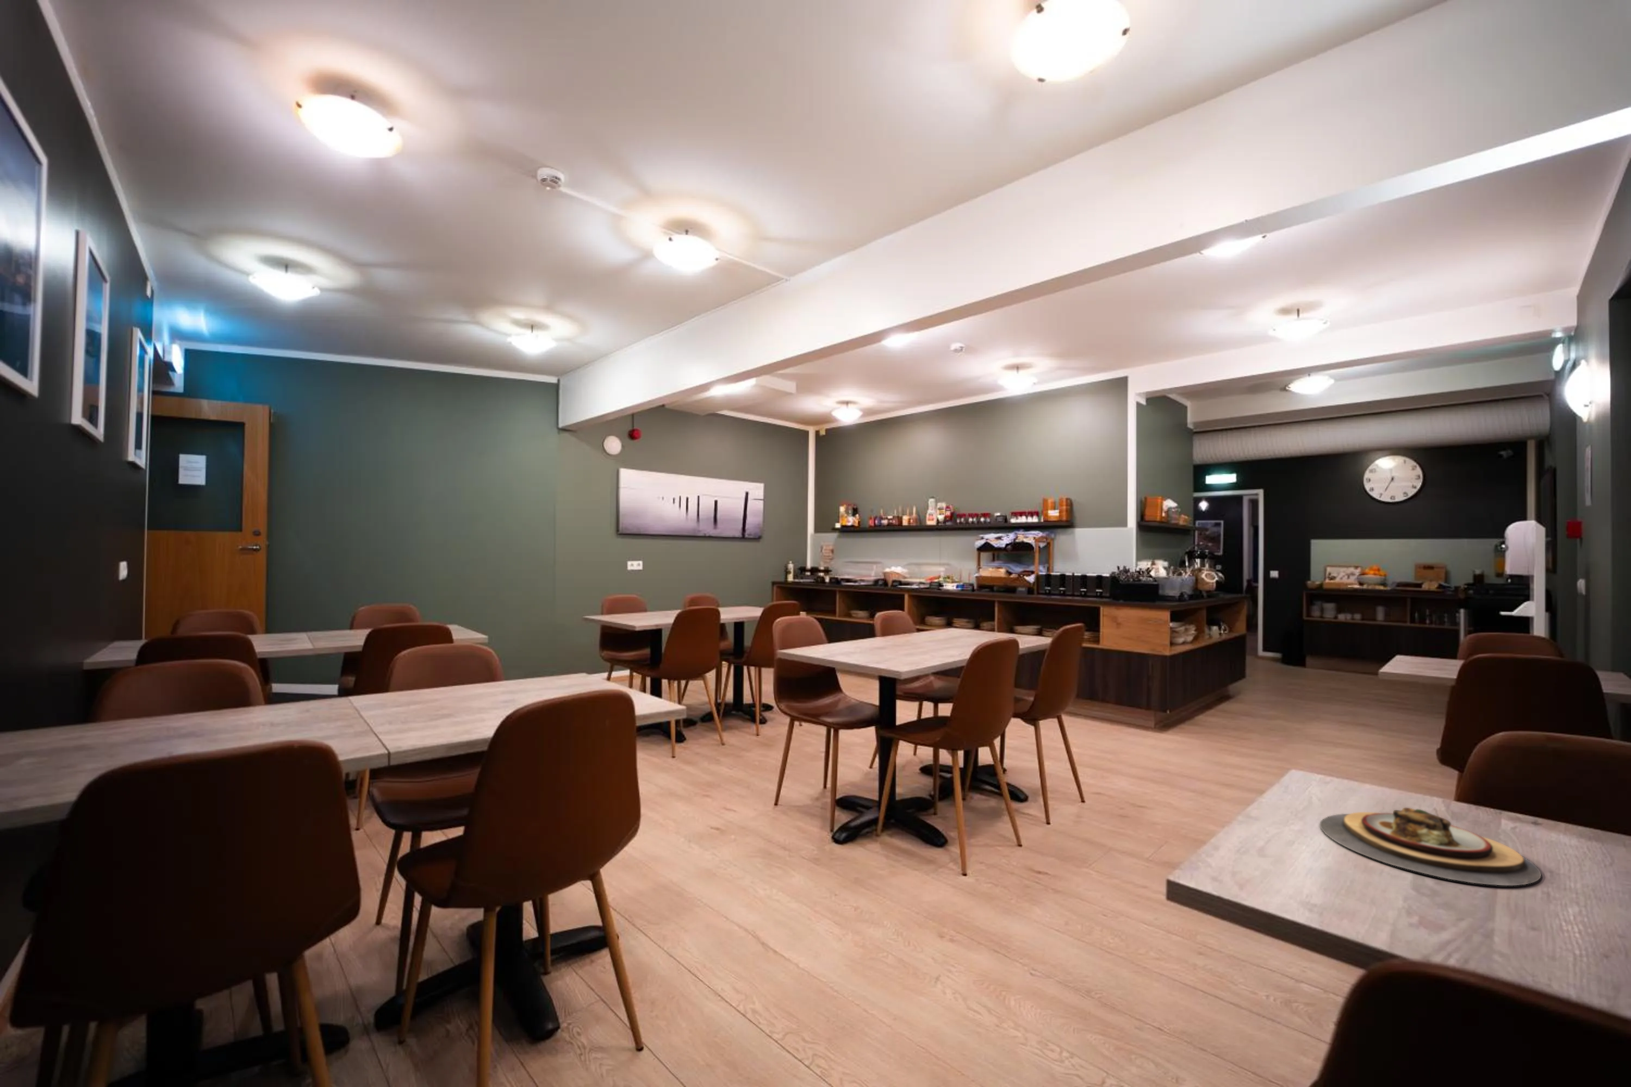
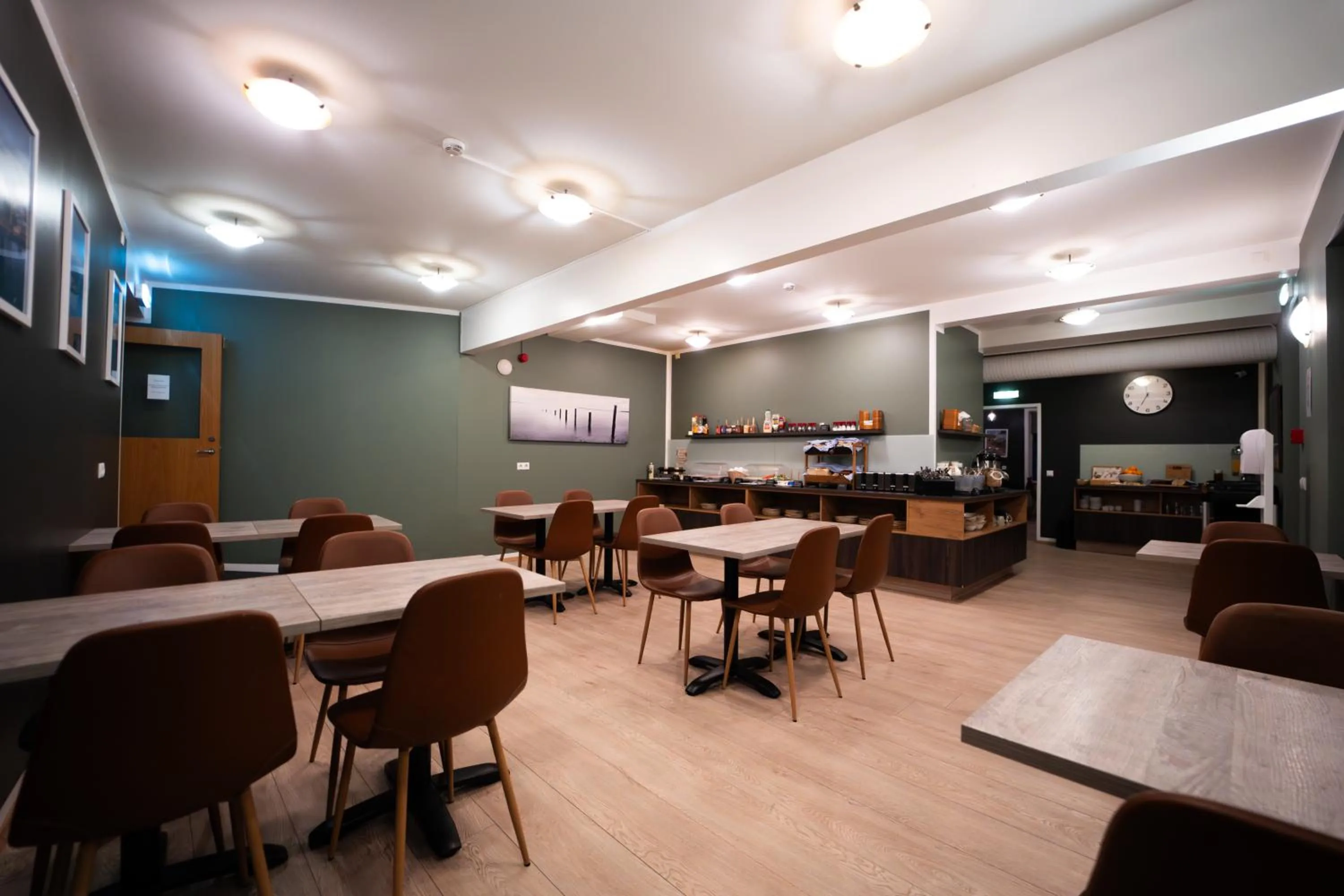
- plate (1421, 827)
